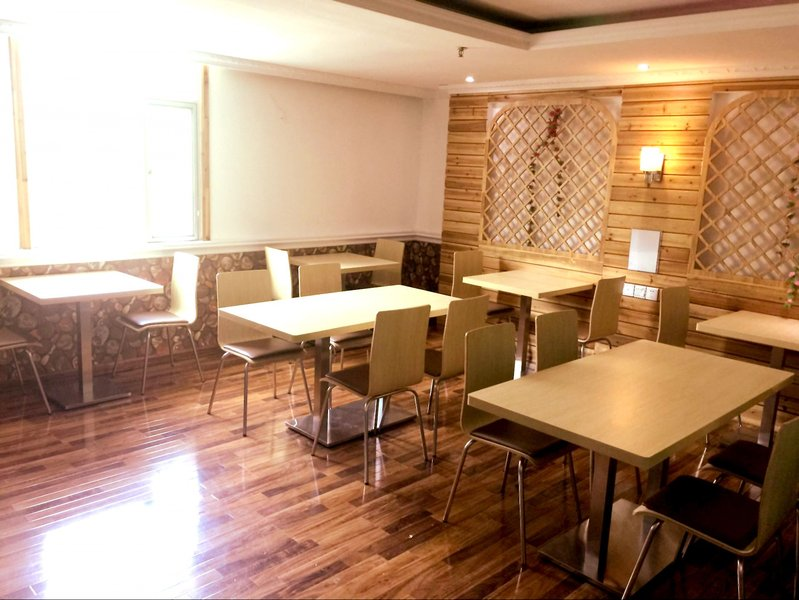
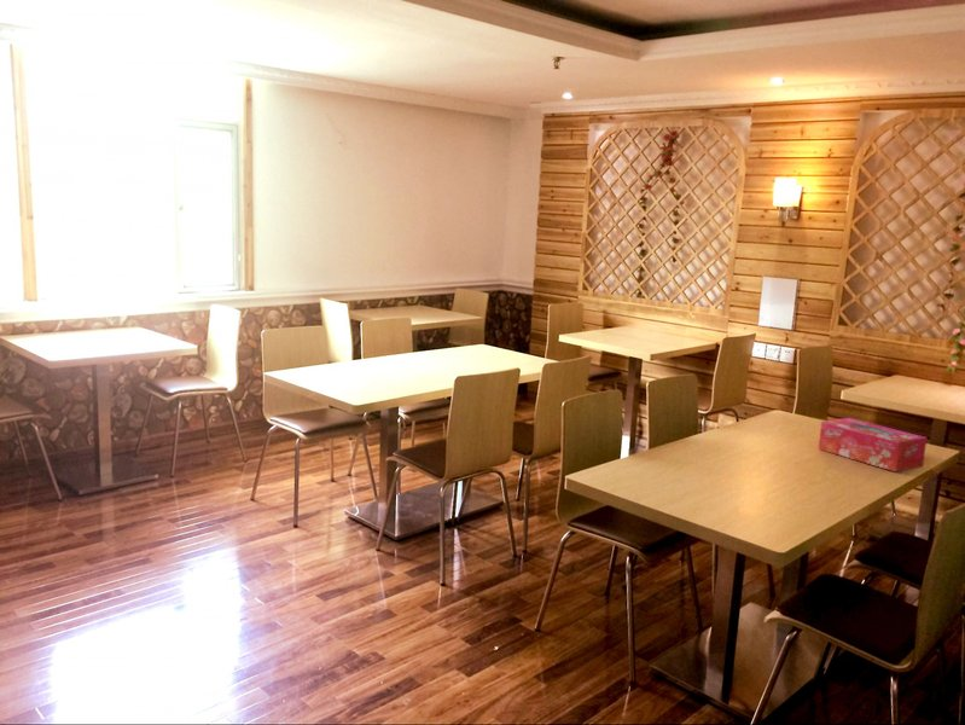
+ tissue box (870, 442)
